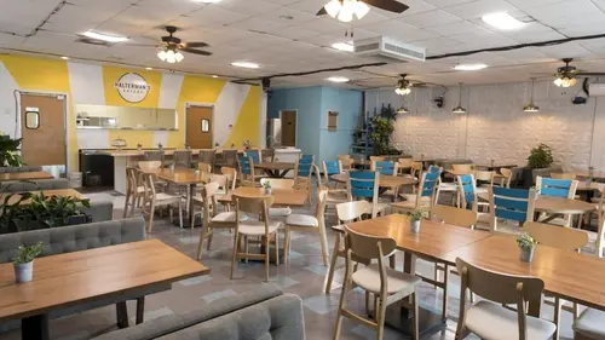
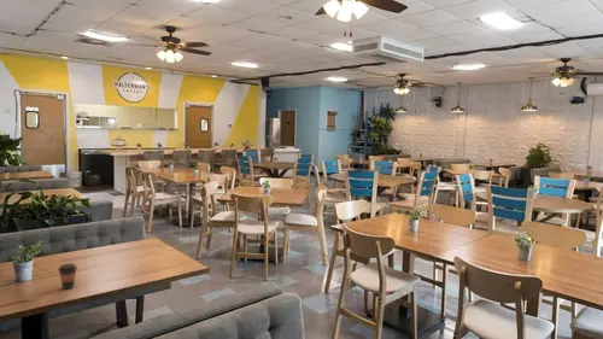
+ coffee cup (68, 276)
